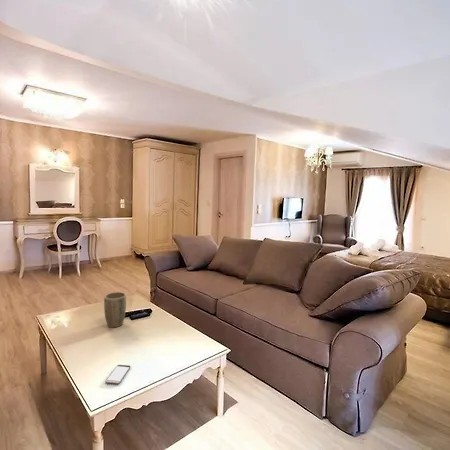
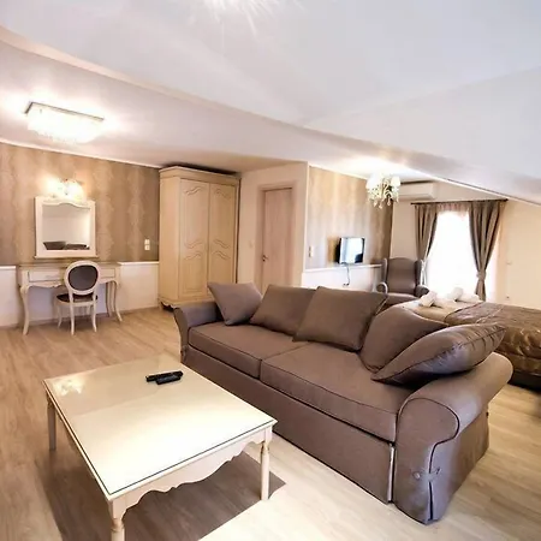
- smartphone (118, 374)
- plant pot (115, 309)
